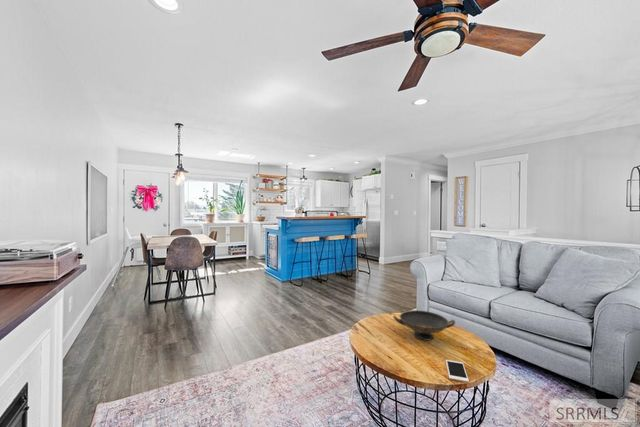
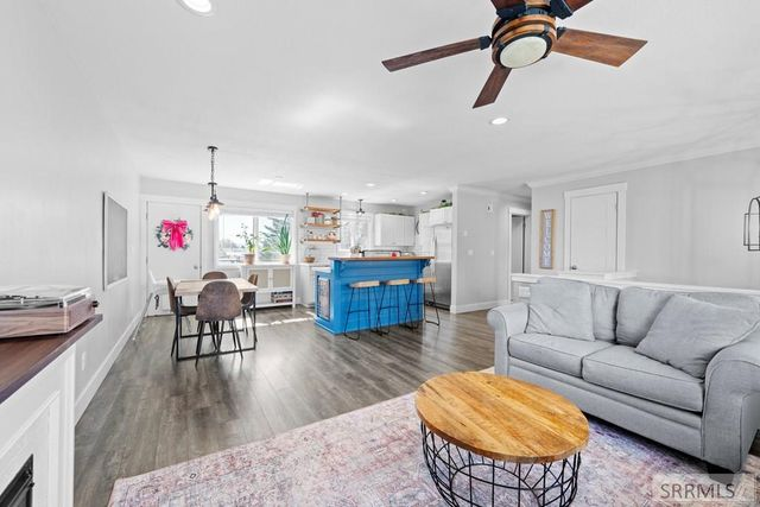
- cell phone (456, 370)
- decorative bowl (423, 327)
